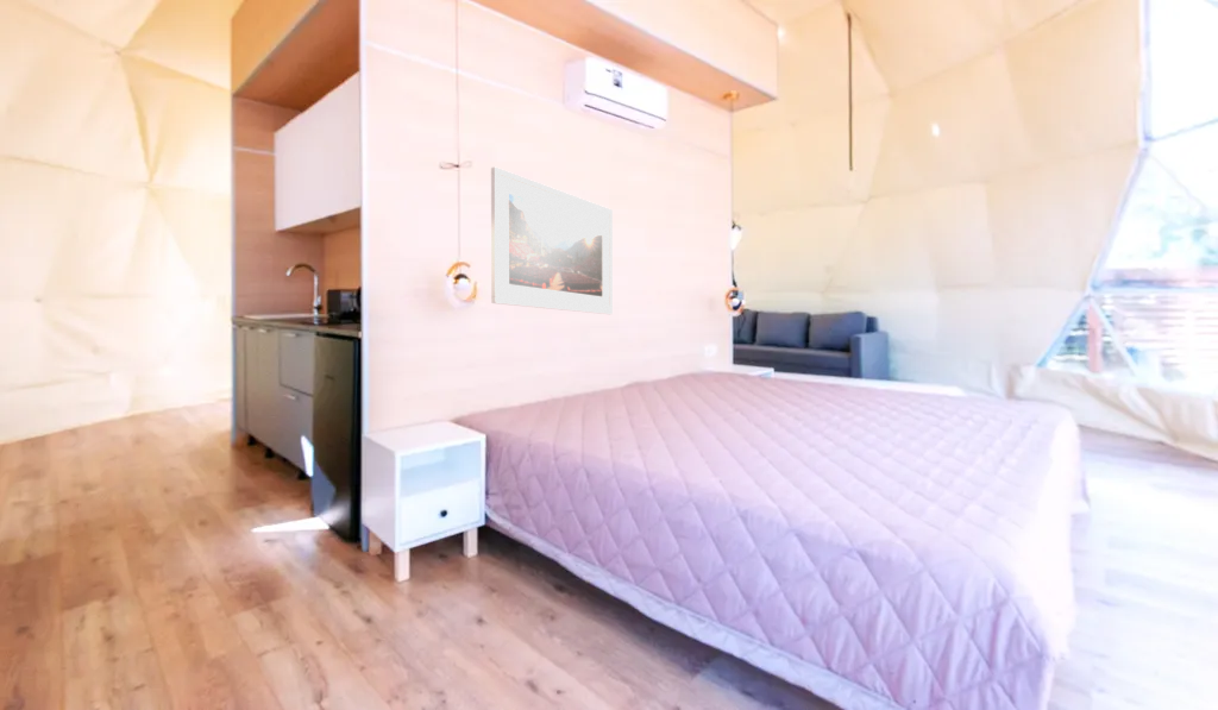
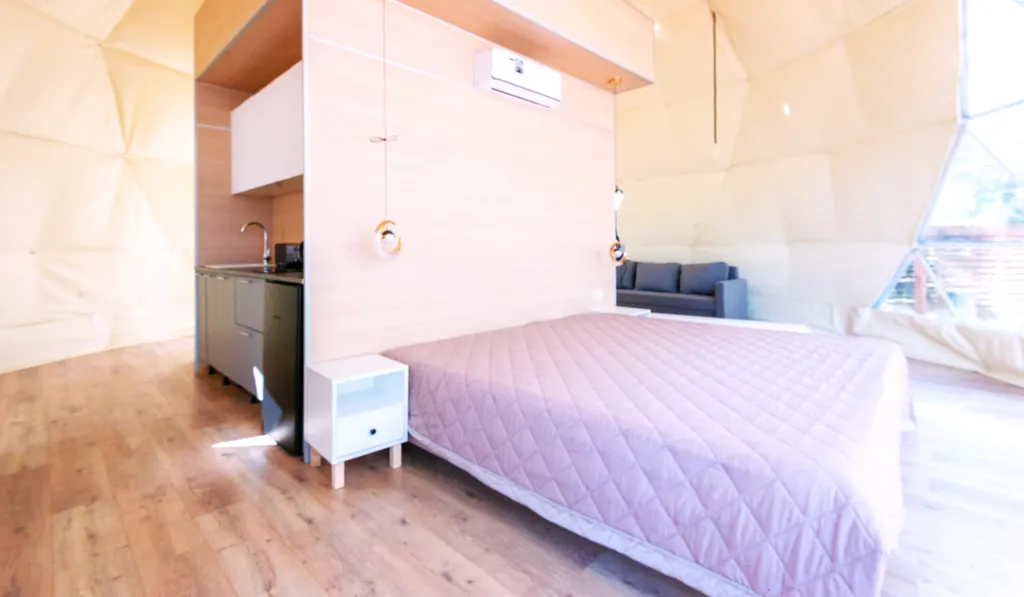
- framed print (559, 250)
